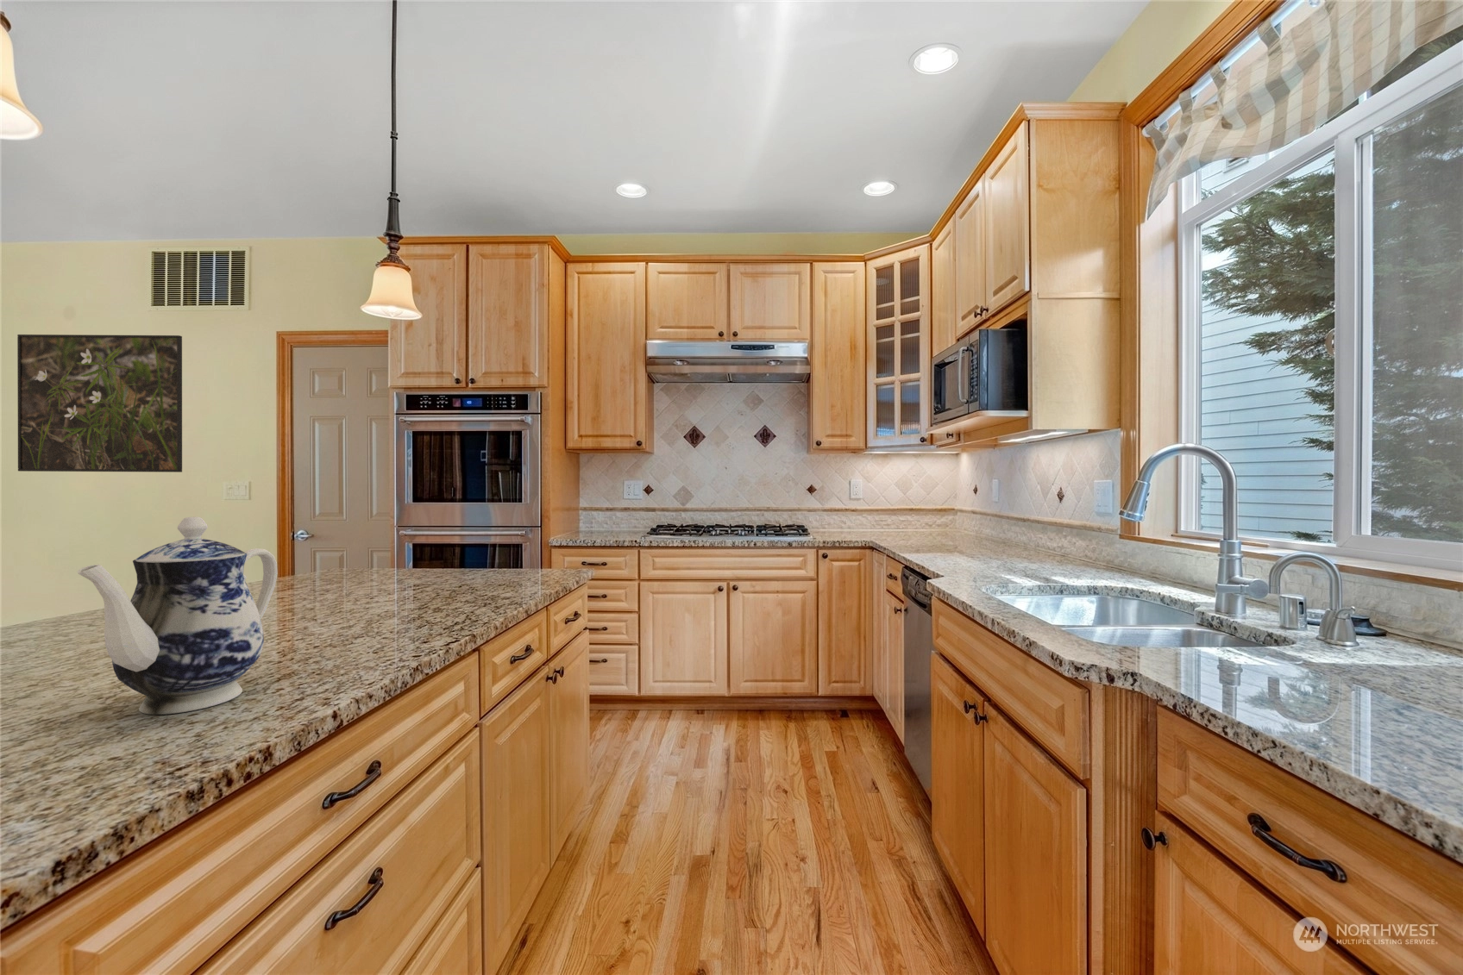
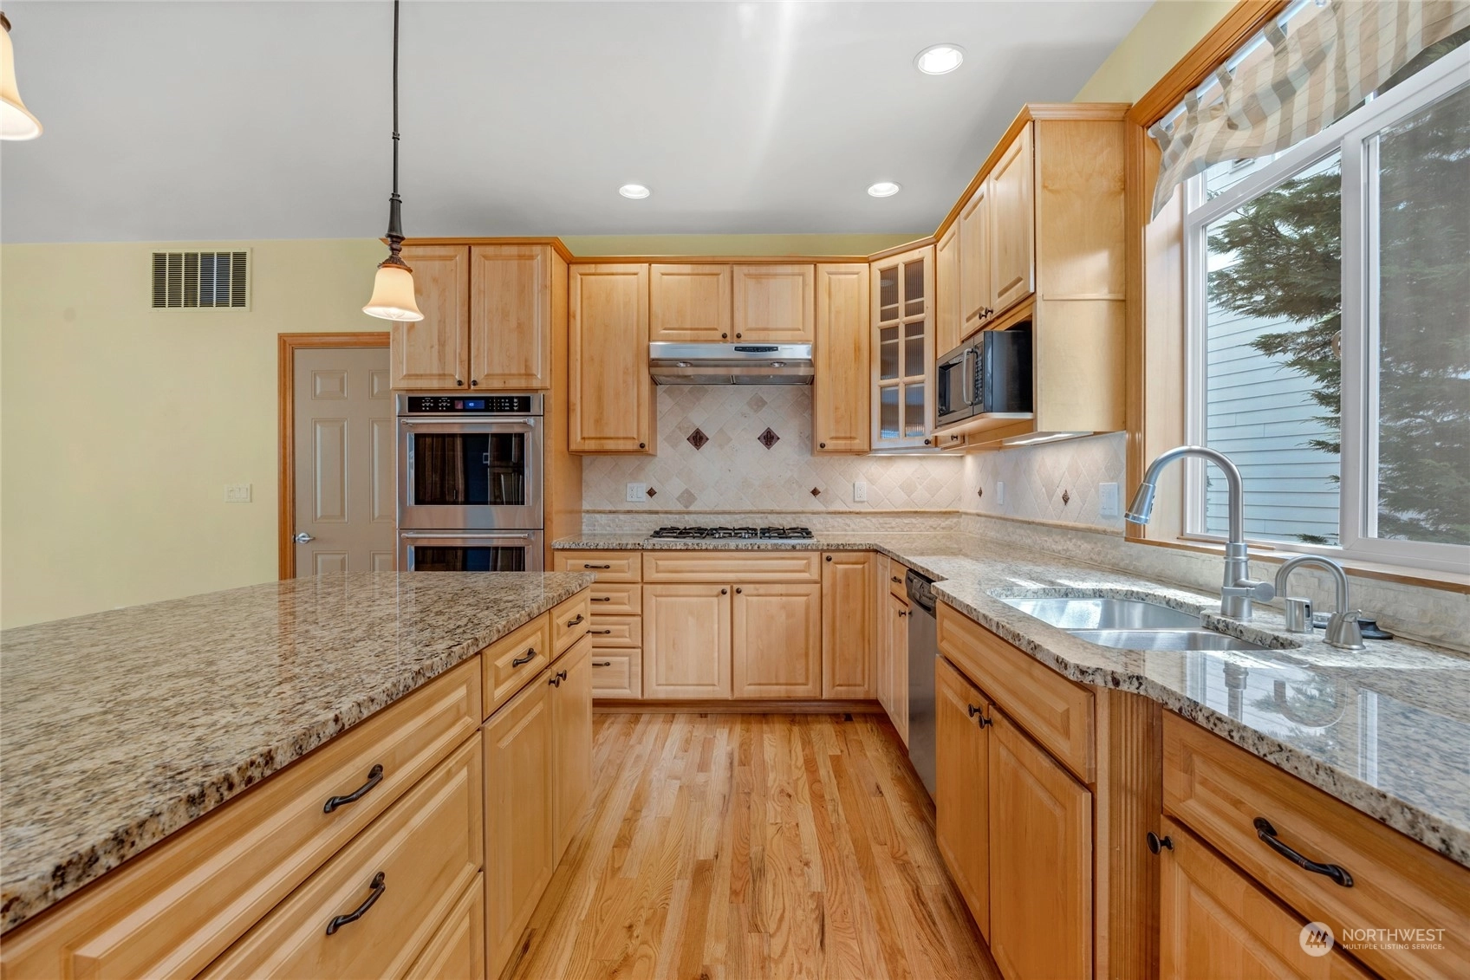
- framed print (100, 404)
- teapot (193, 608)
